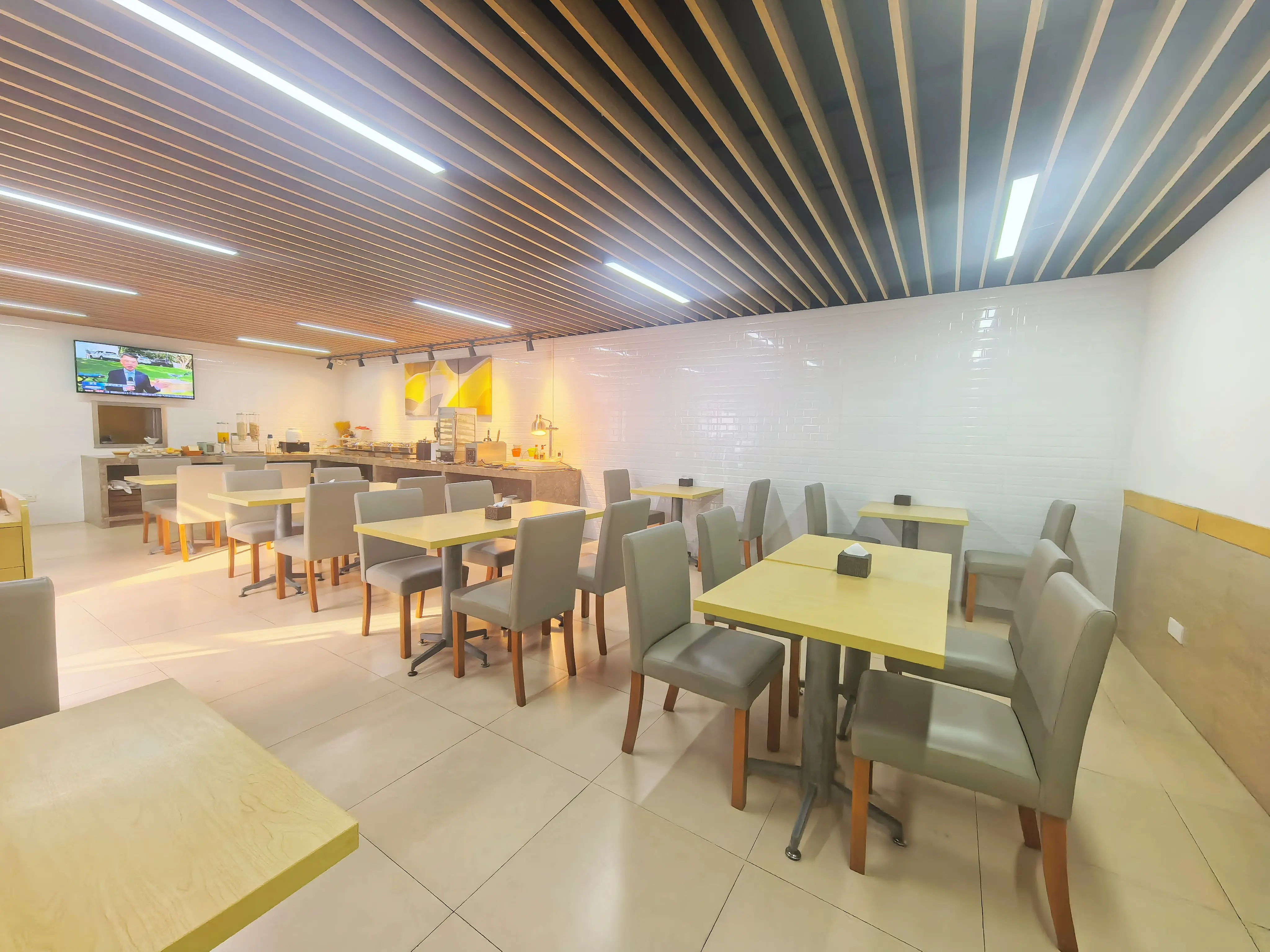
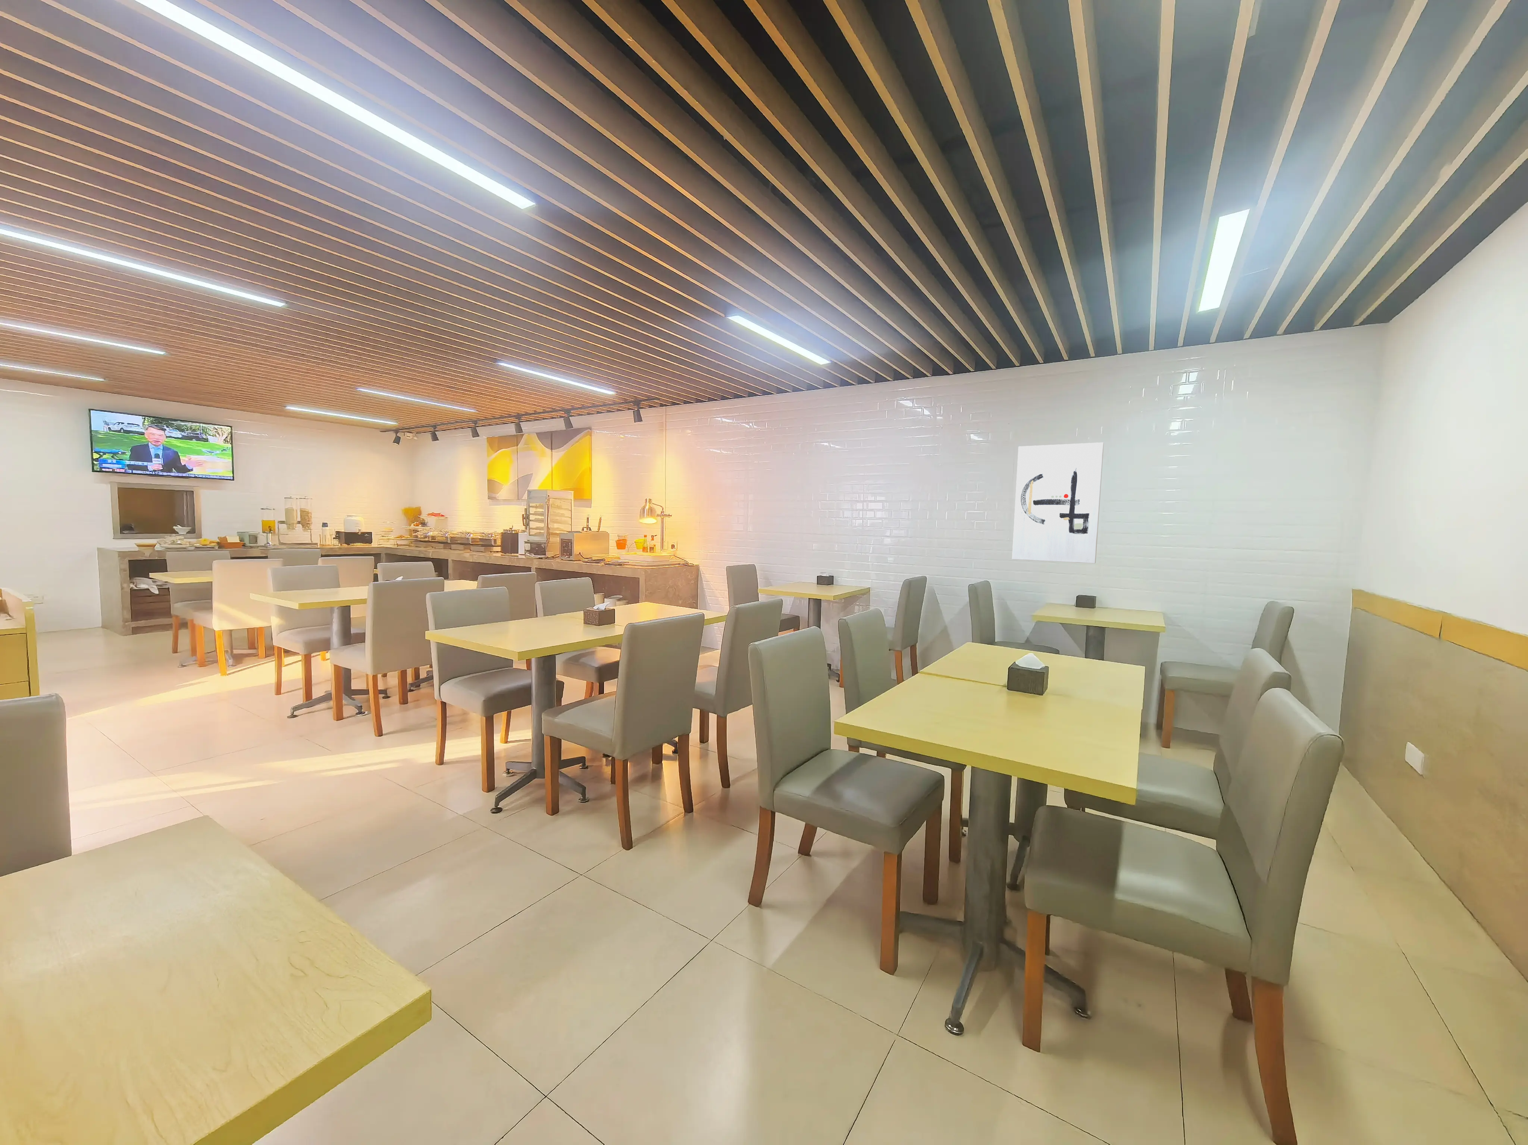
+ wall art (1055, 503)
